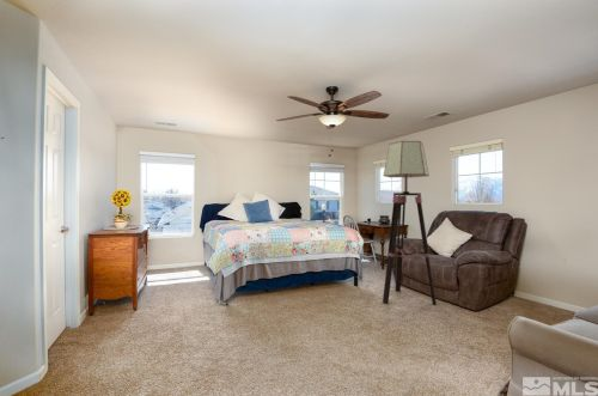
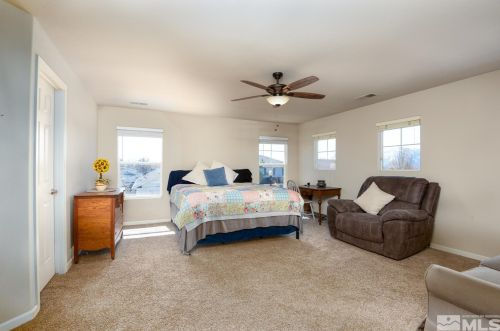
- floor lamp (402, 220)
